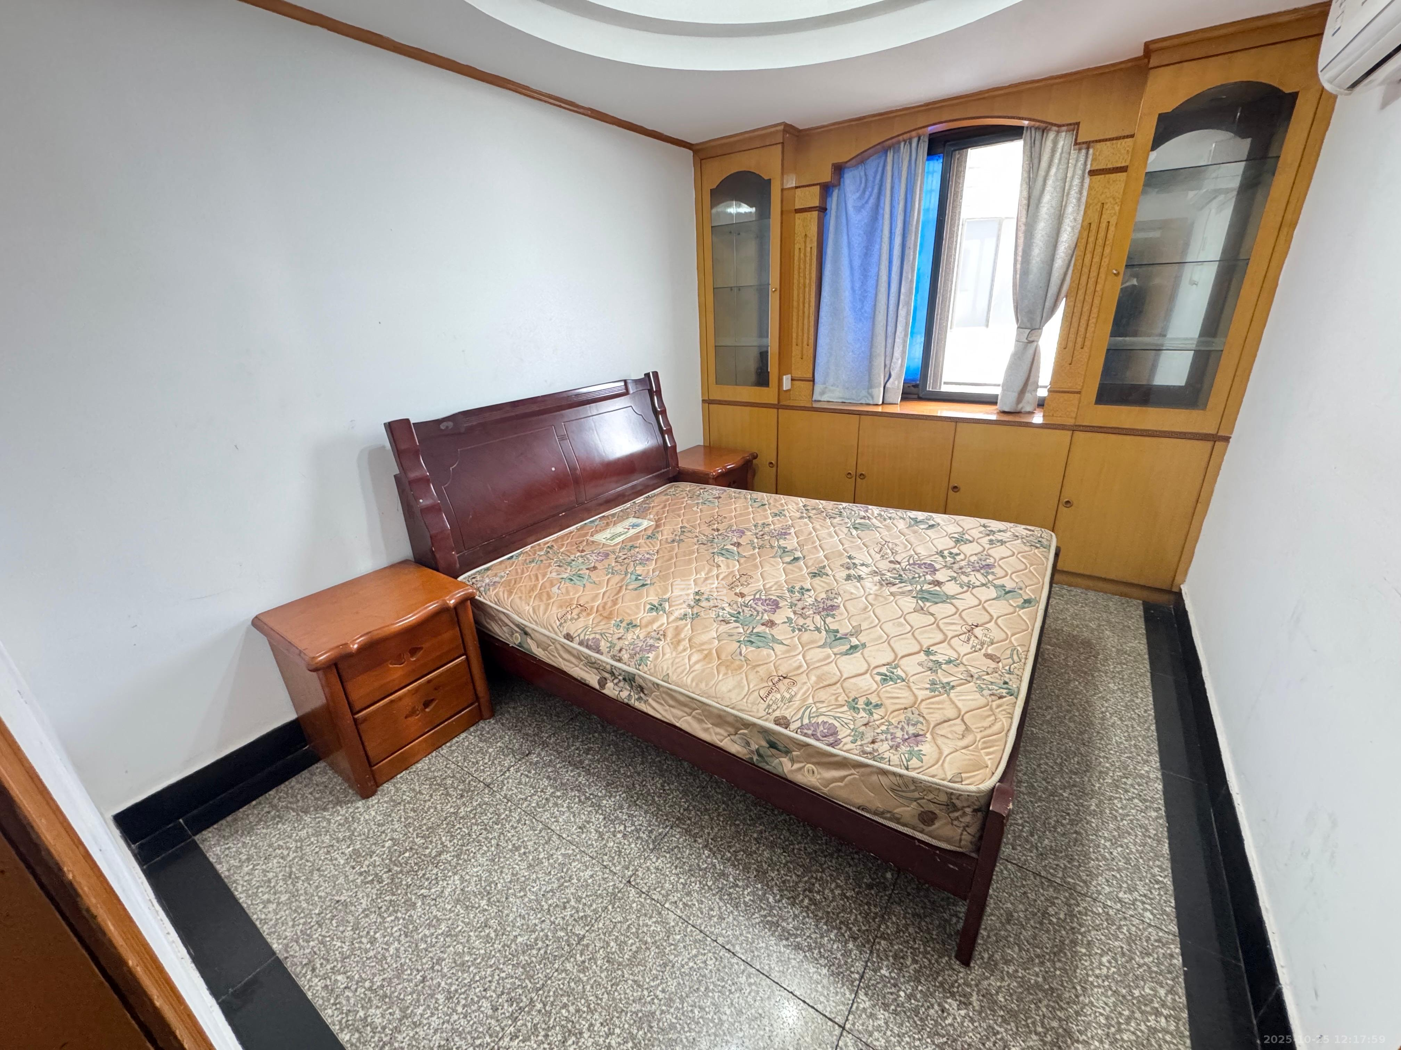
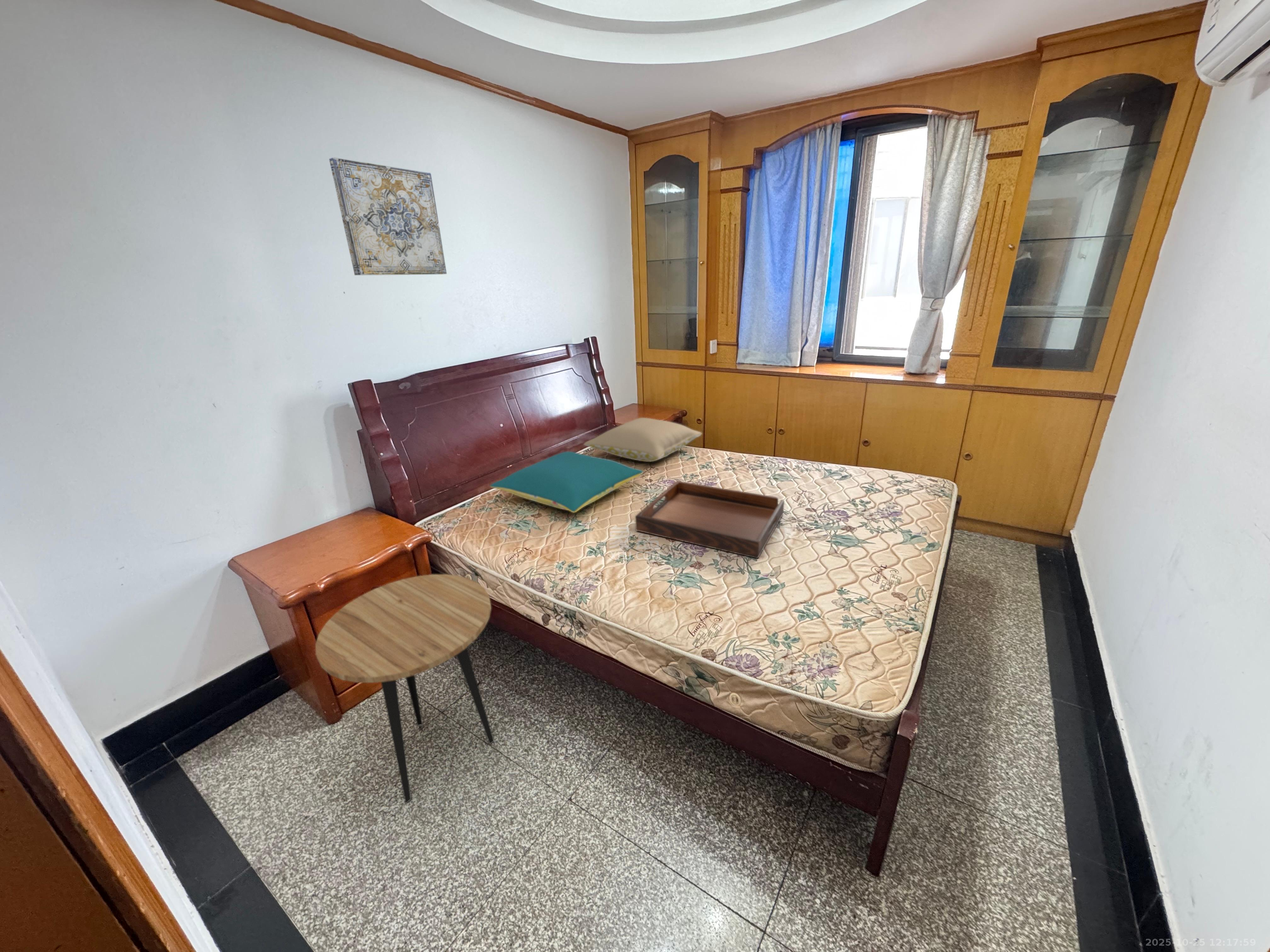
+ serving tray (712, 514)
+ pillow (644, 439)
+ side table (417, 692)
+ pillow (569, 479)
+ wall art (394, 222)
